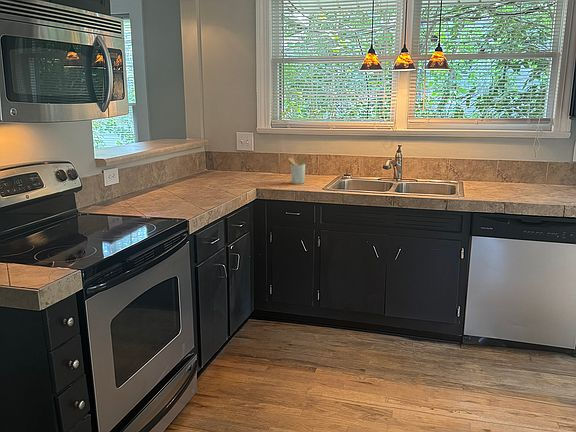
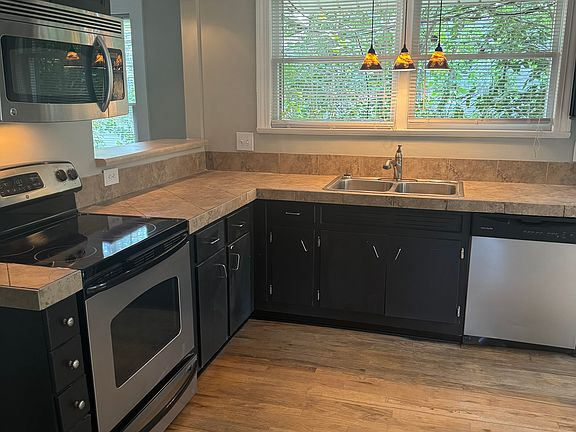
- utensil holder (294, 169)
